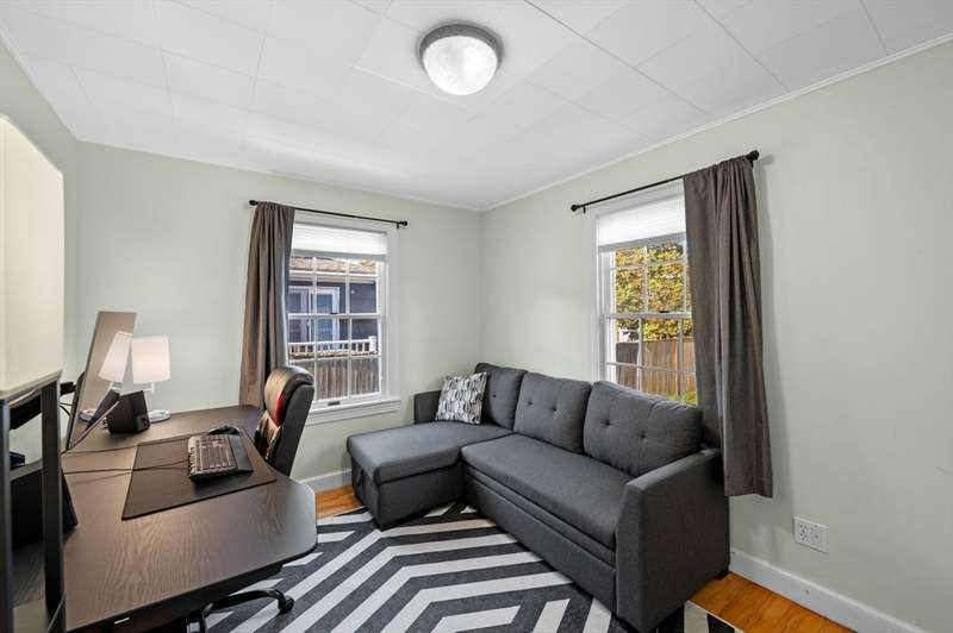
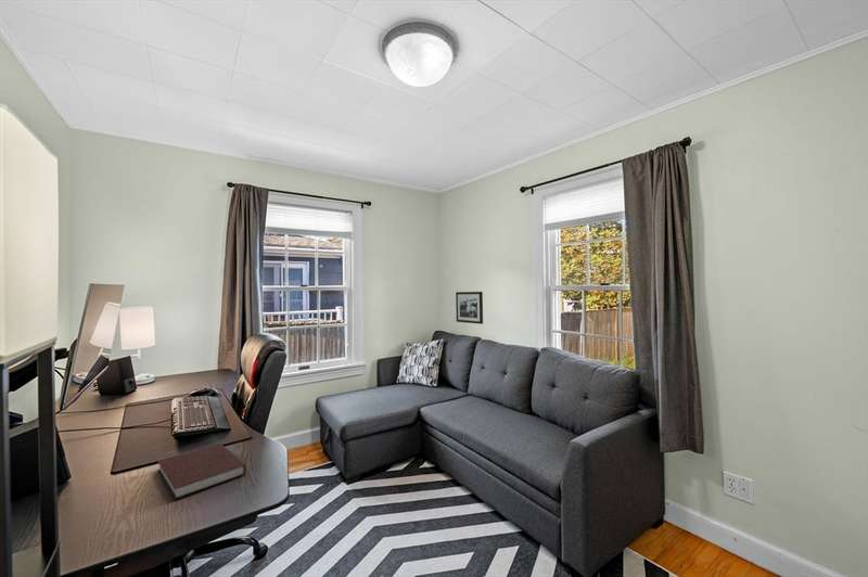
+ picture frame (469, 307)
+ notebook (201, 467)
